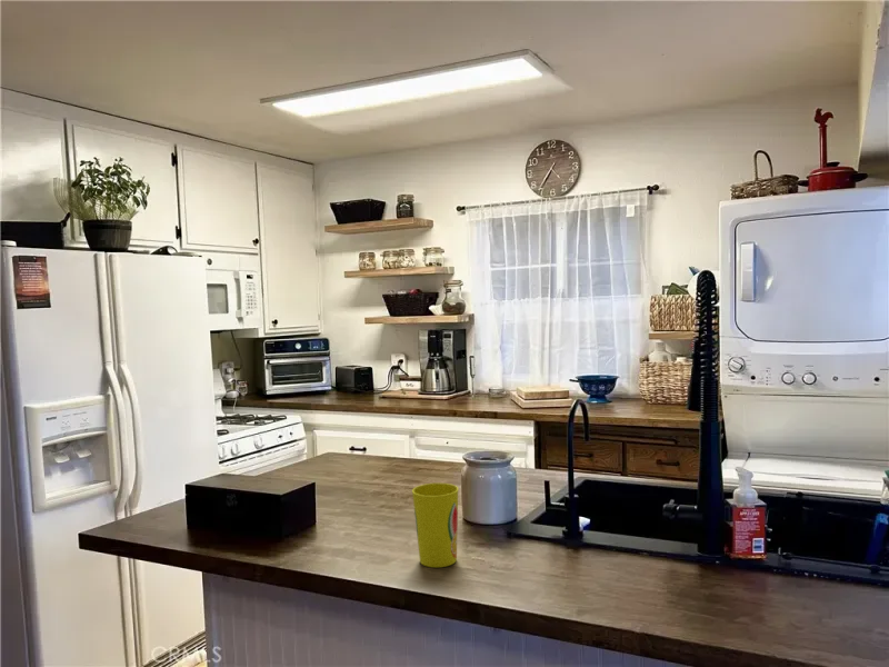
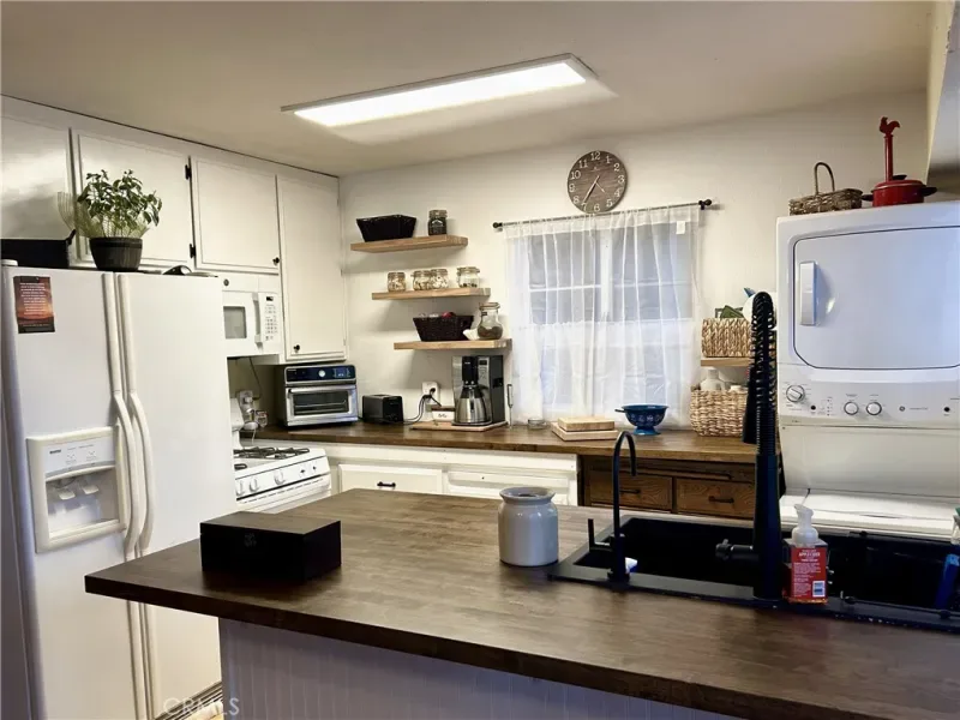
- cup (437, 525)
